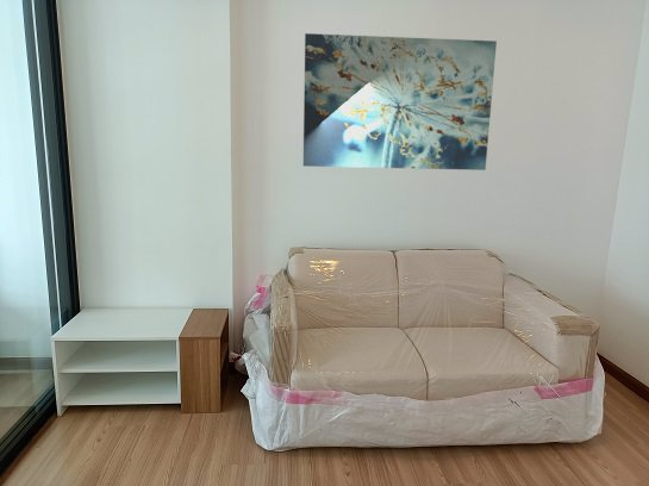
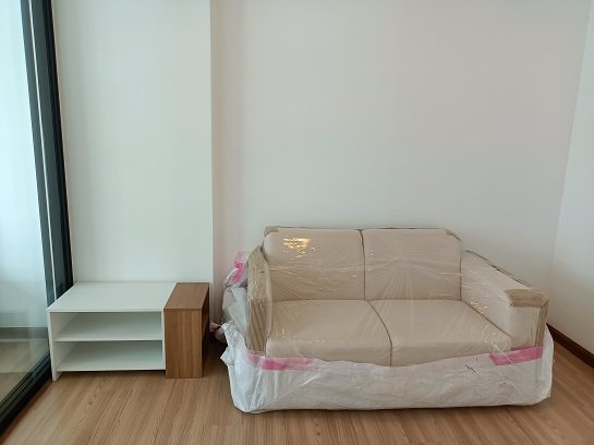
- wall art (398, 104)
